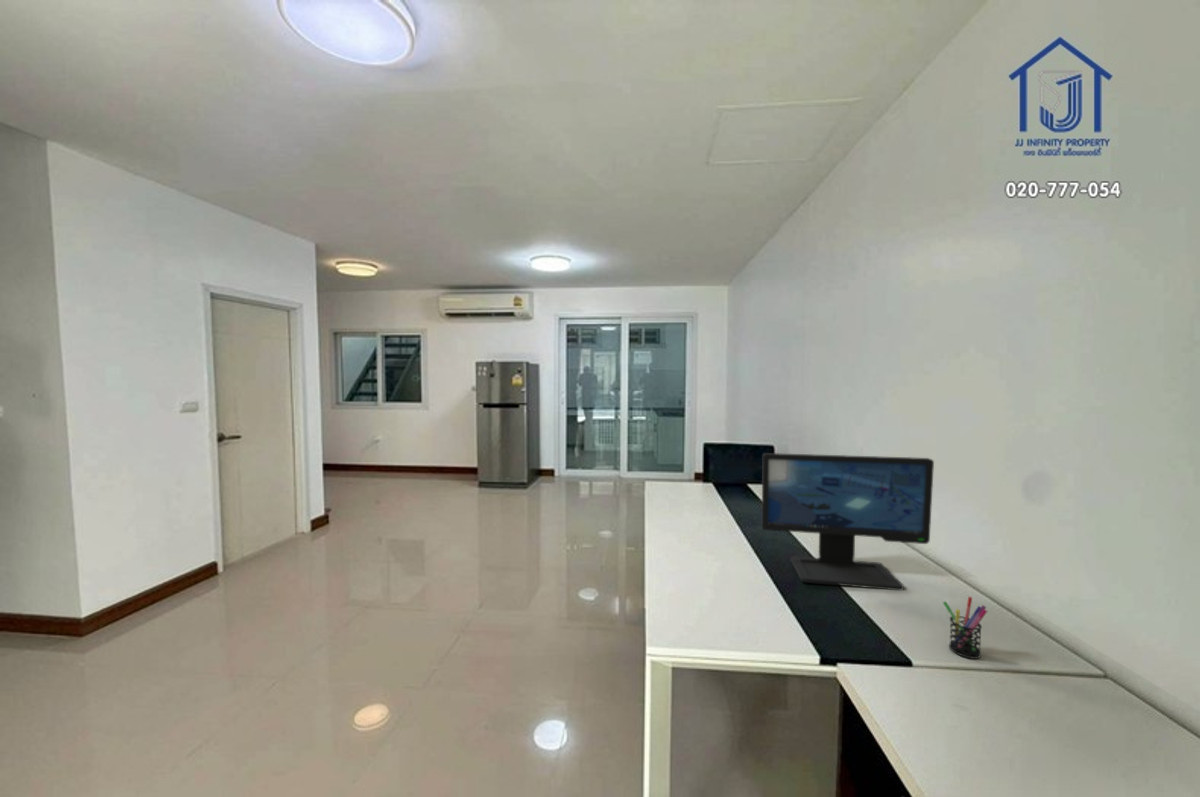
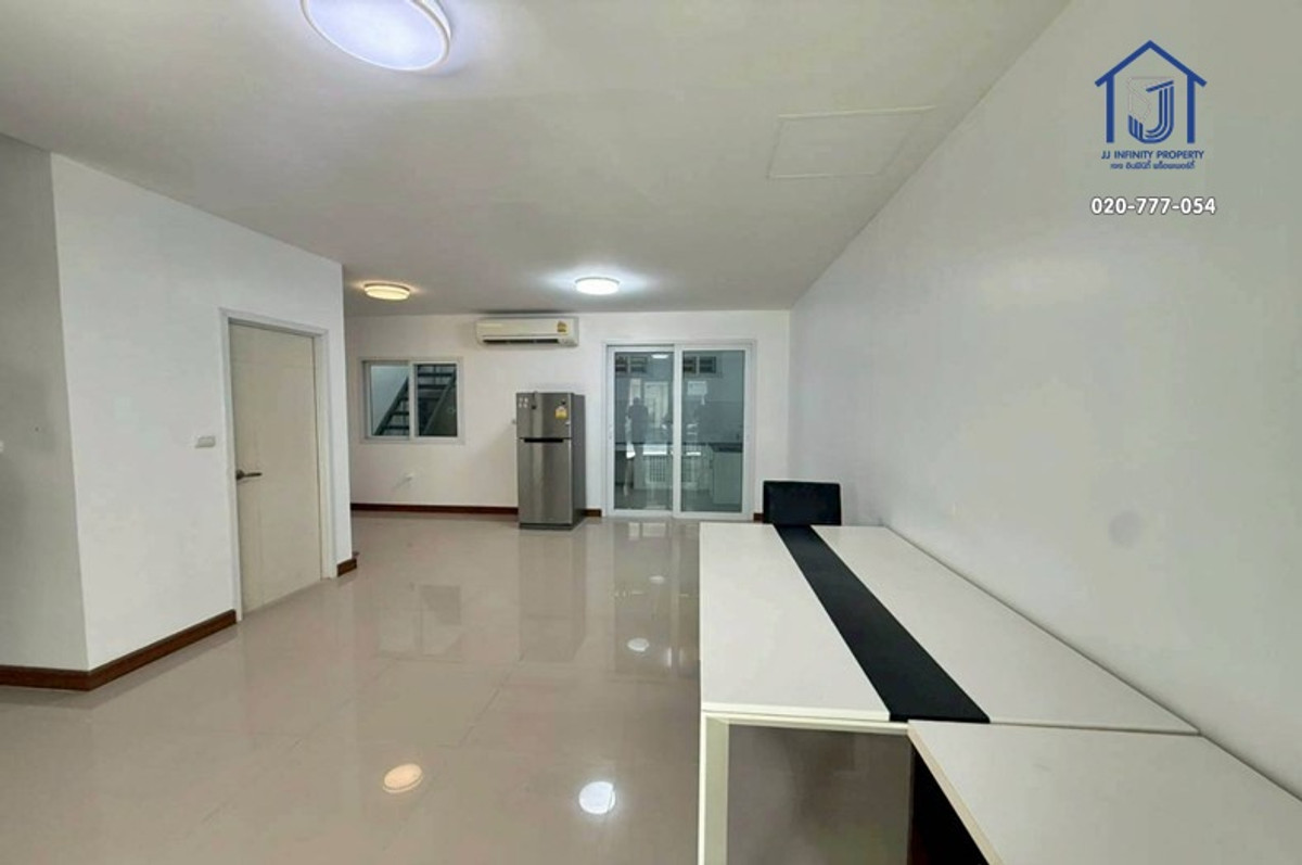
- pen holder (962, 623)
- computer monitor (842, 513)
